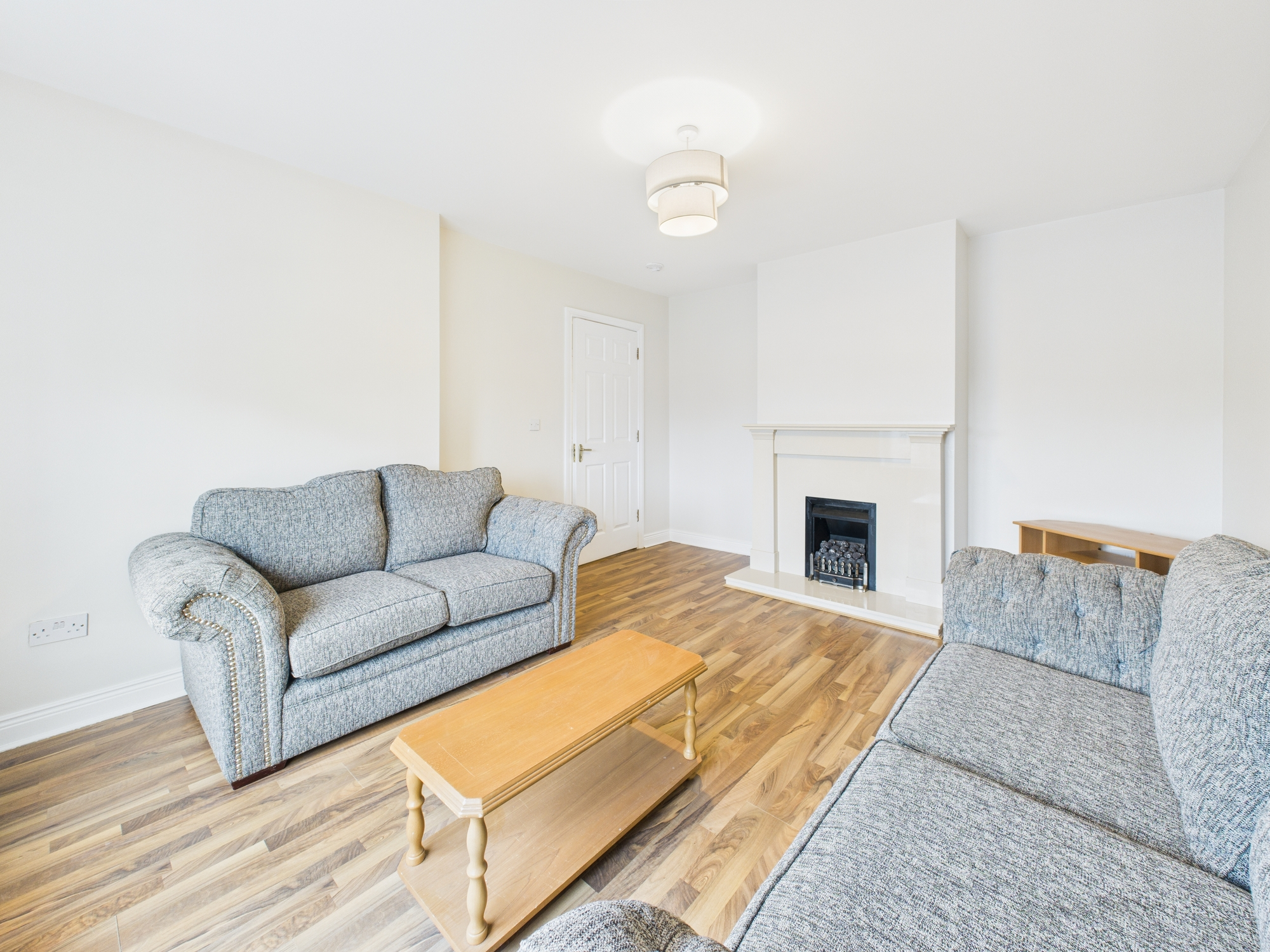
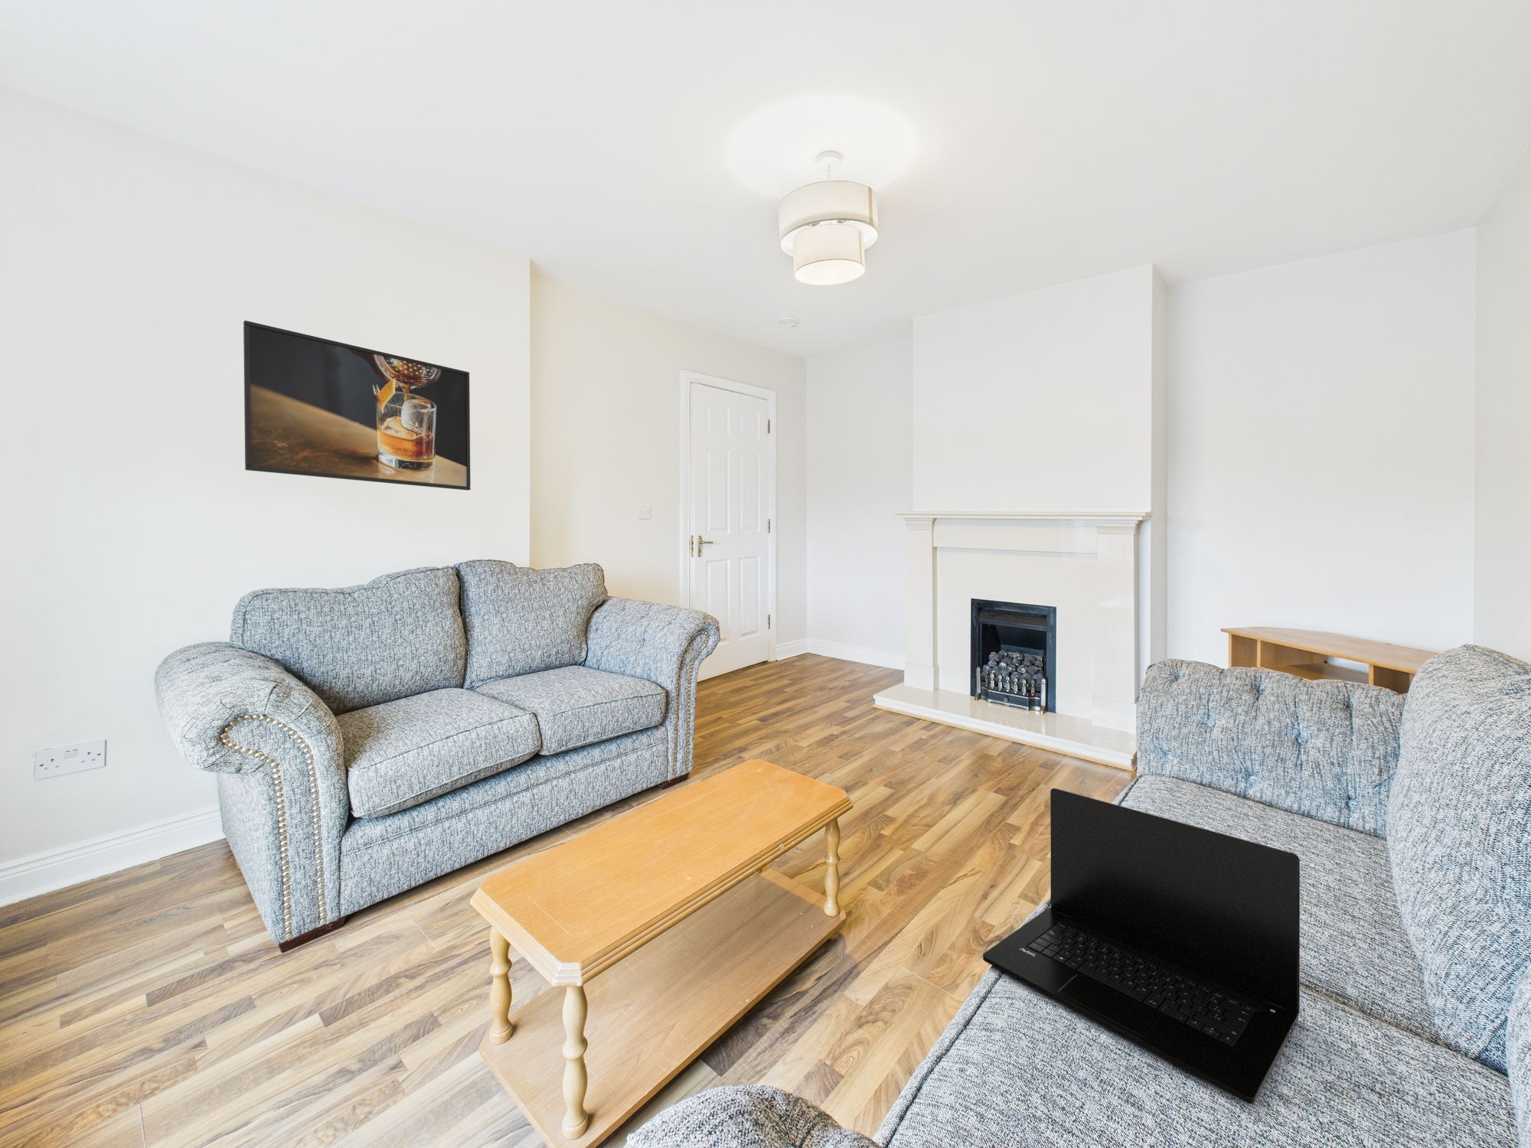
+ laptop (1130, 912)
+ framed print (370, 415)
